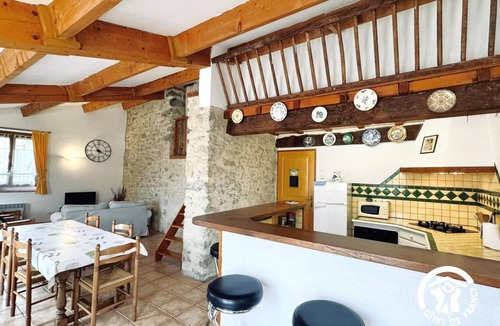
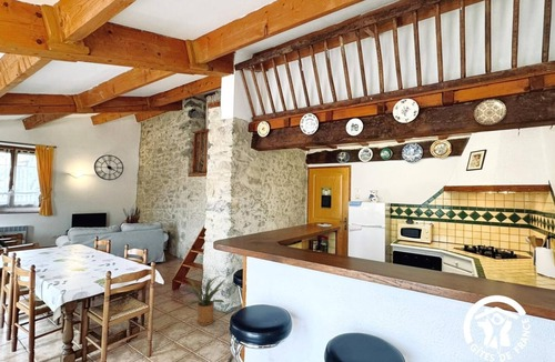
+ house plant (206, 296)
